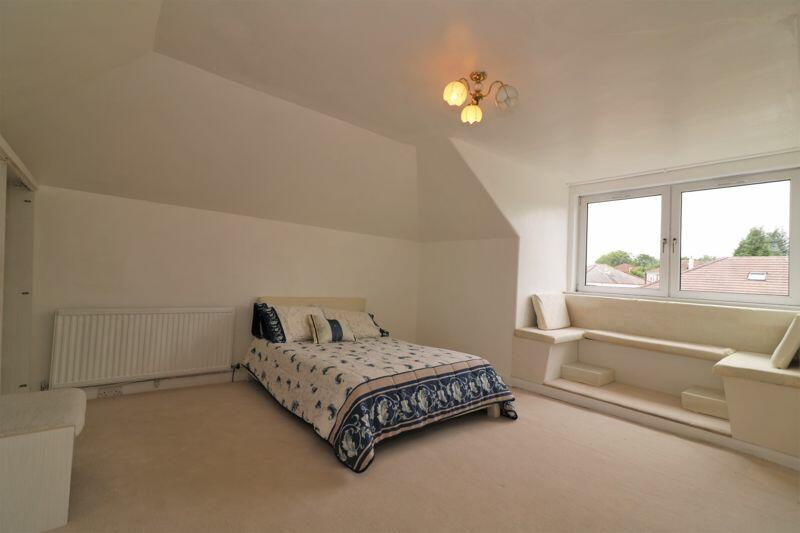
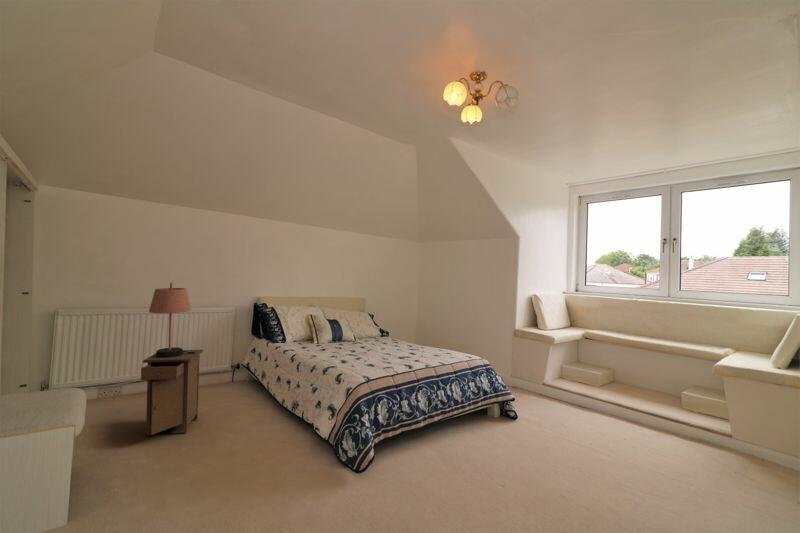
+ table lamp (171, 318)
+ nightstand (170, 393)
